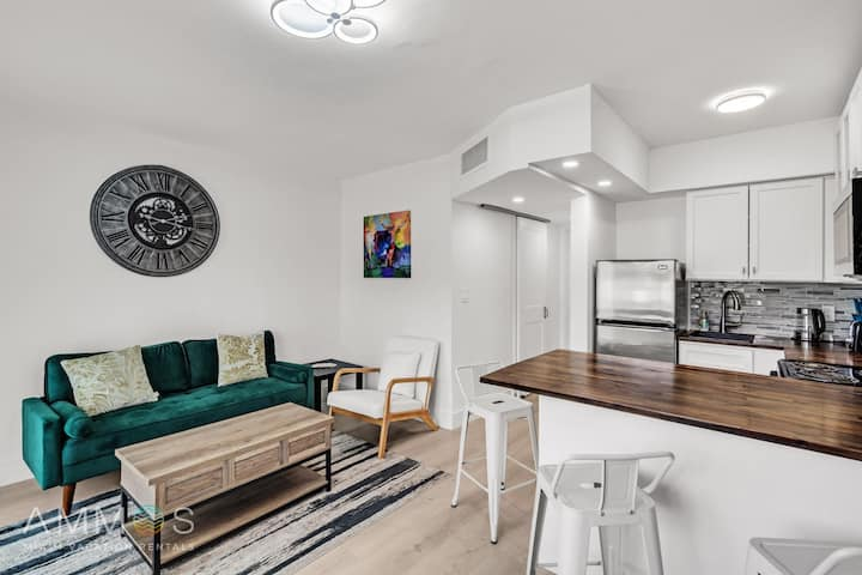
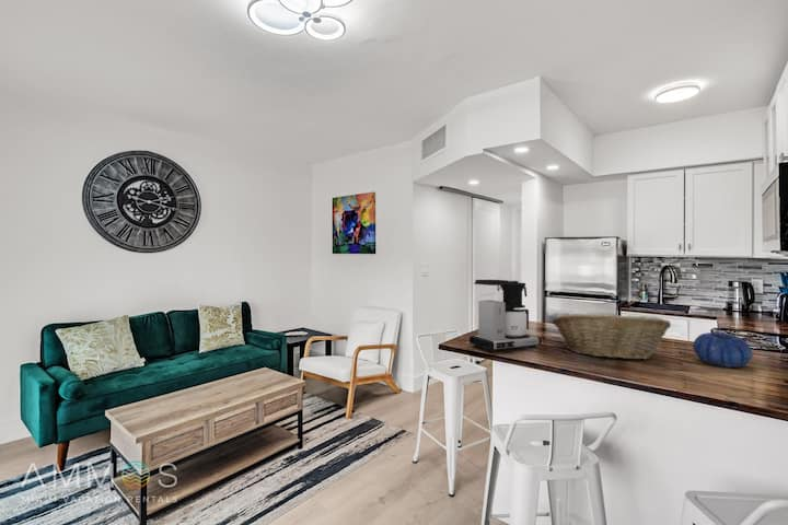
+ coffee maker (505, 313)
+ fruit basket (607, 331)
+ decorative bowl (721, 349)
